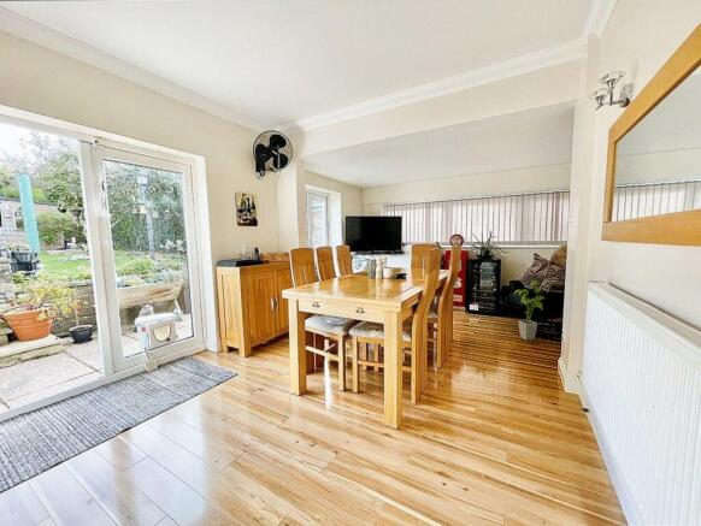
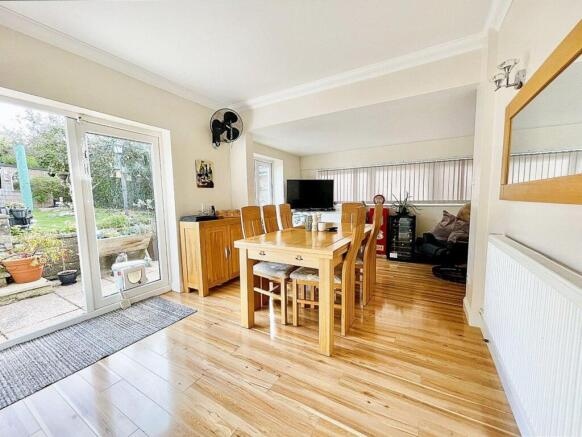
- house plant (532, 308)
